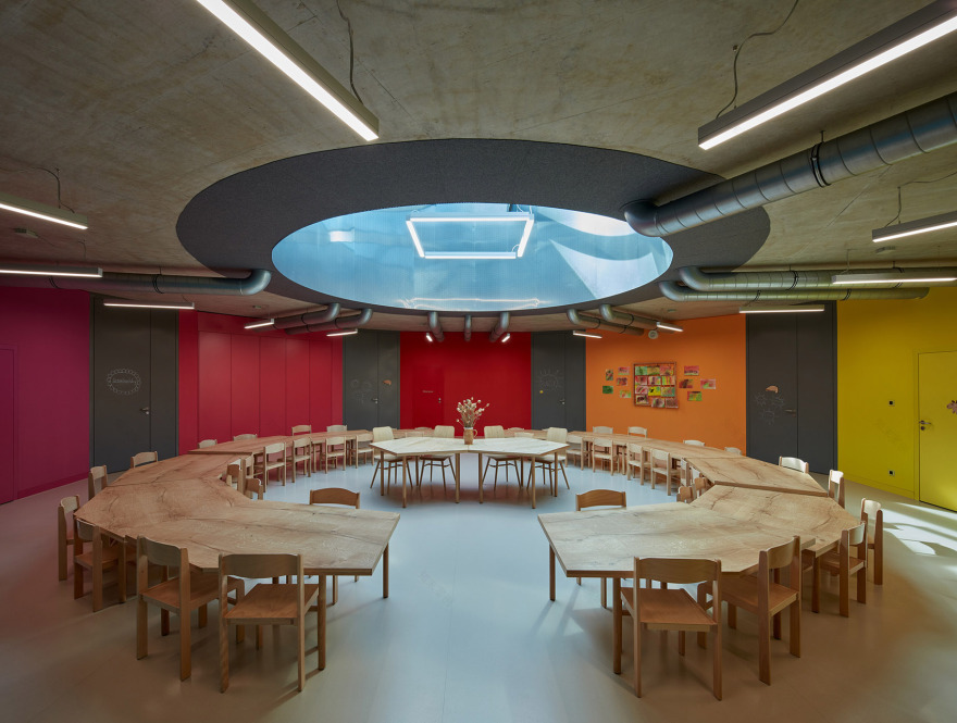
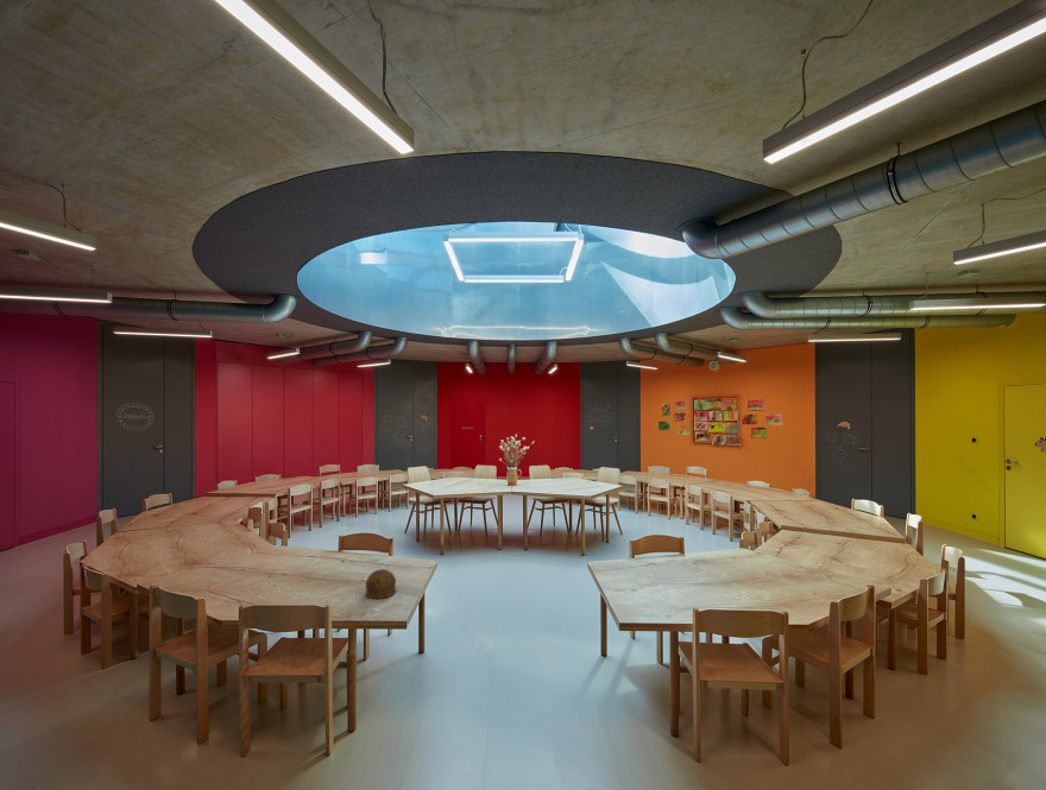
+ bowl (380, 581)
